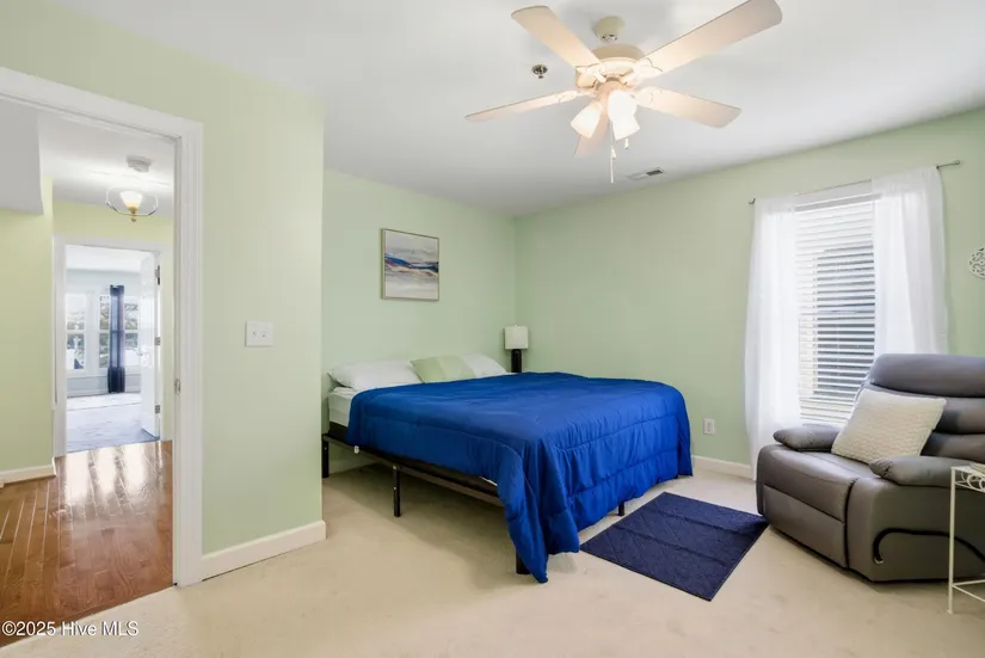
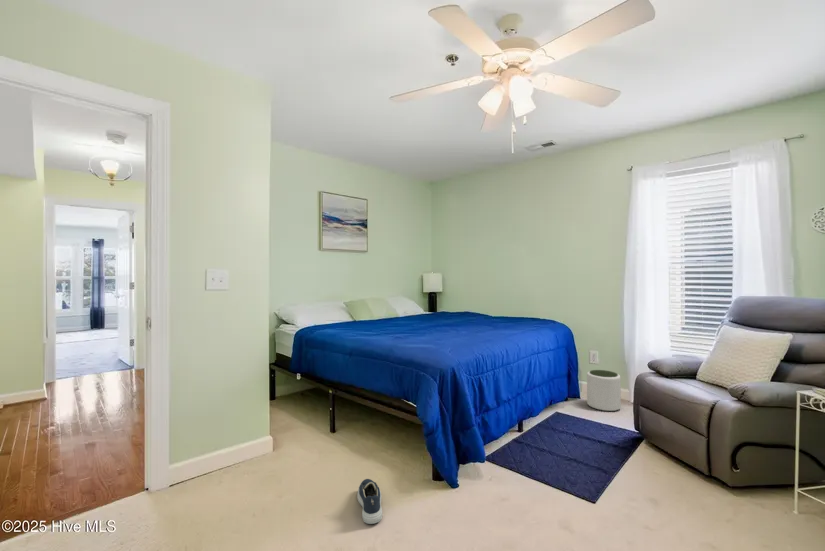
+ shoe (370, 492)
+ plant pot (603, 389)
